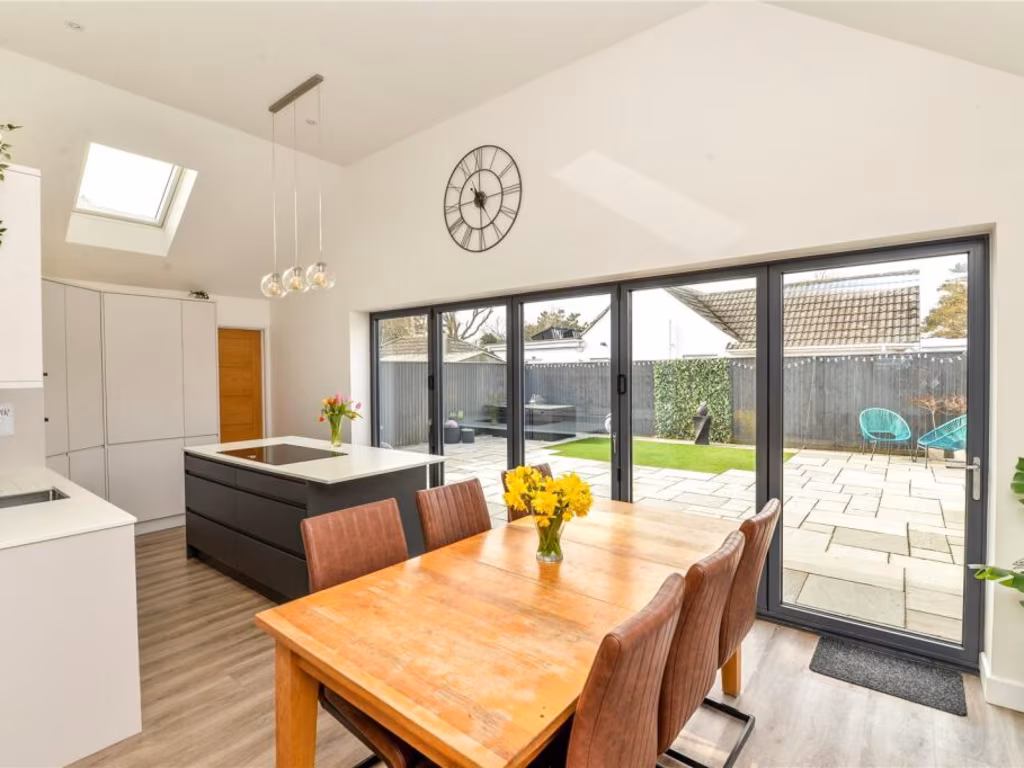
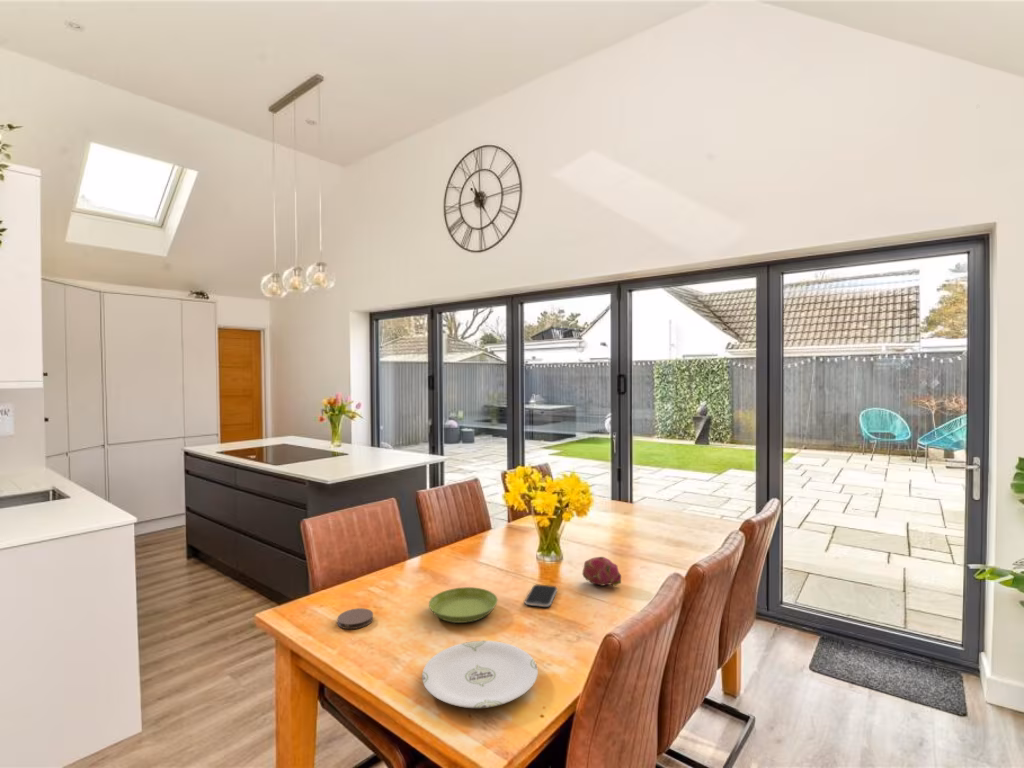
+ smartphone (541, 595)
+ fruit (601, 570)
+ saucer (463, 605)
+ plate (480, 674)
+ coaster (355, 618)
